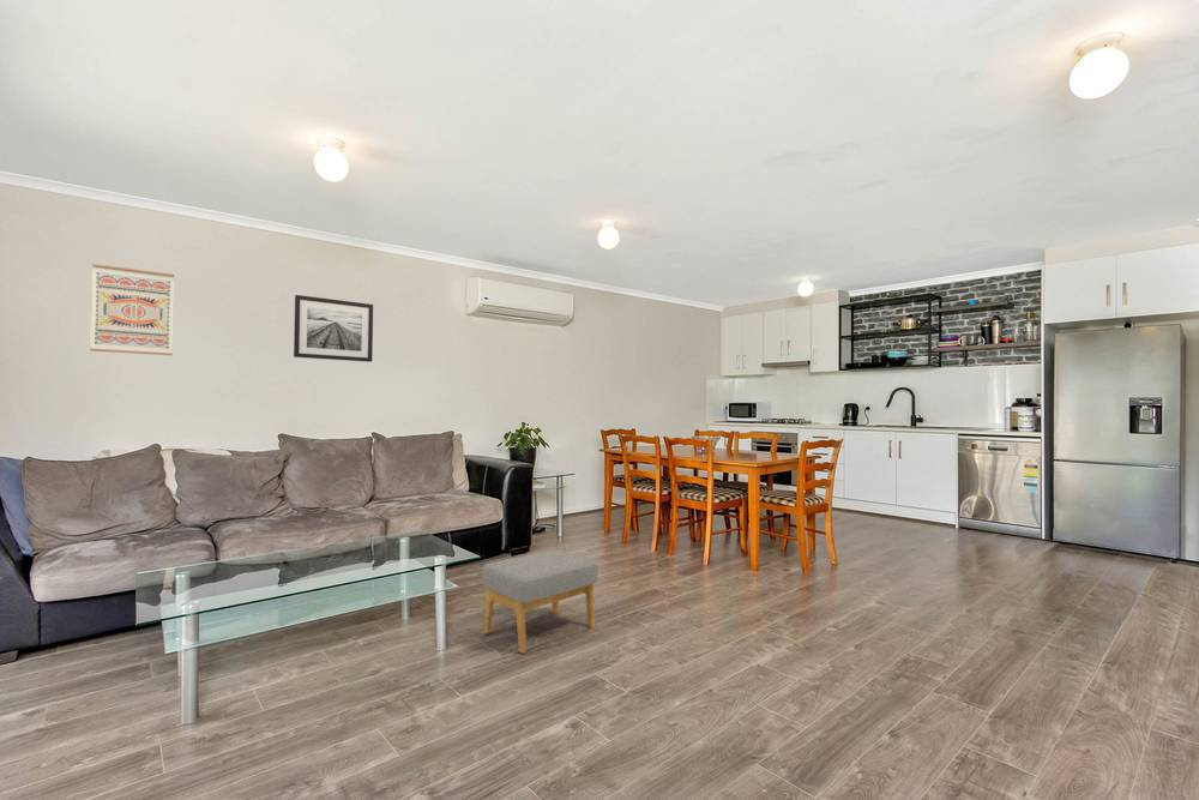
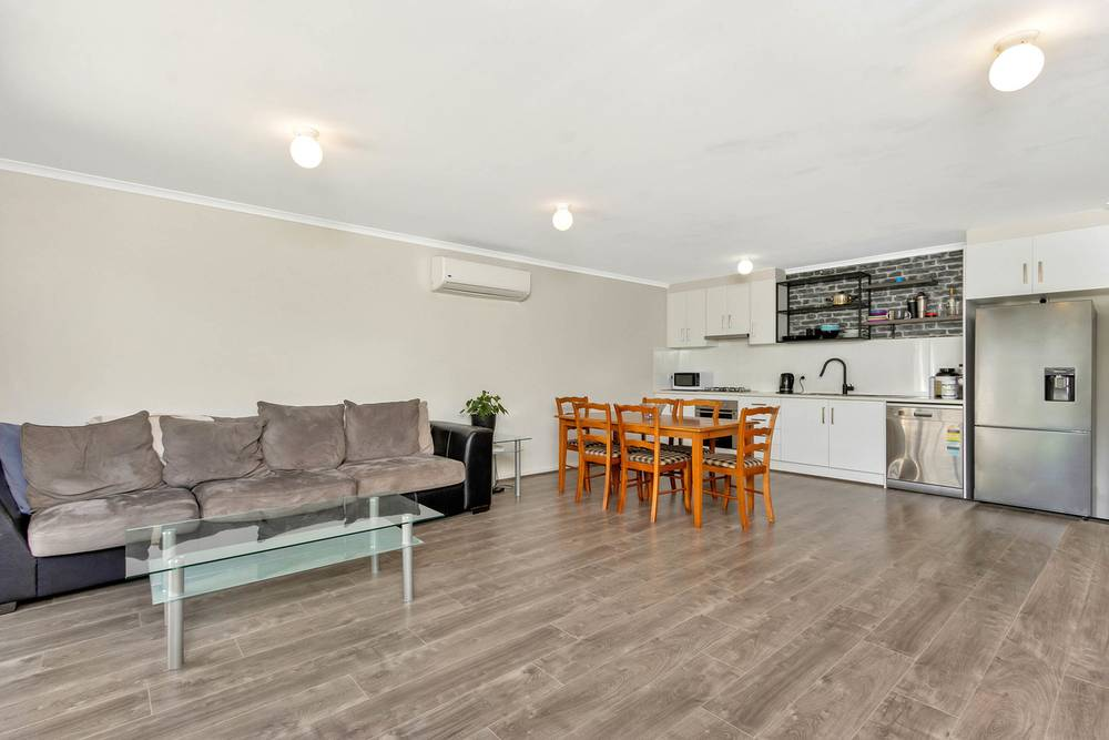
- wall art (335, 329)
- footstool (540, 595)
- wall art (133, 311)
